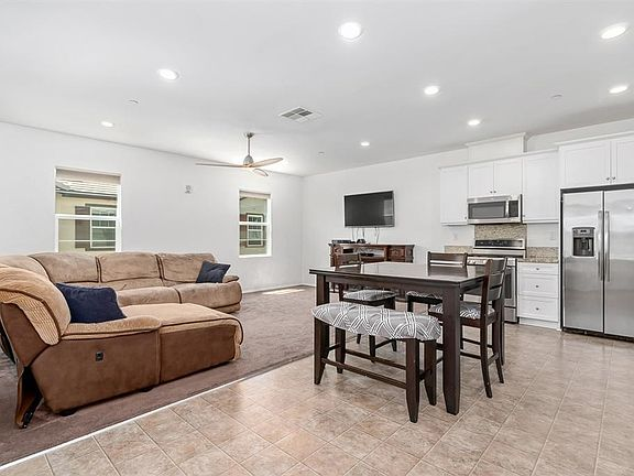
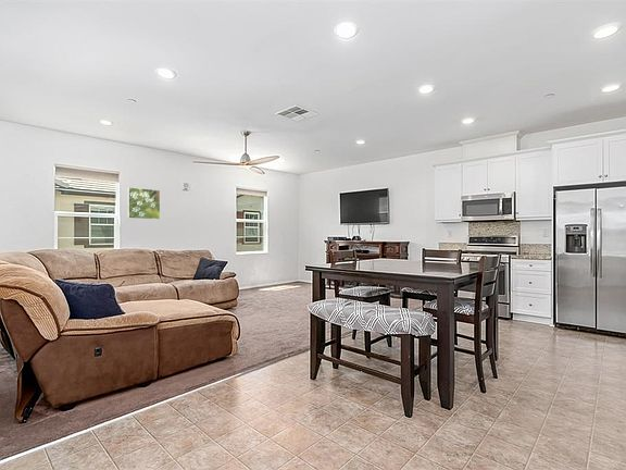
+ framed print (143, 203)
